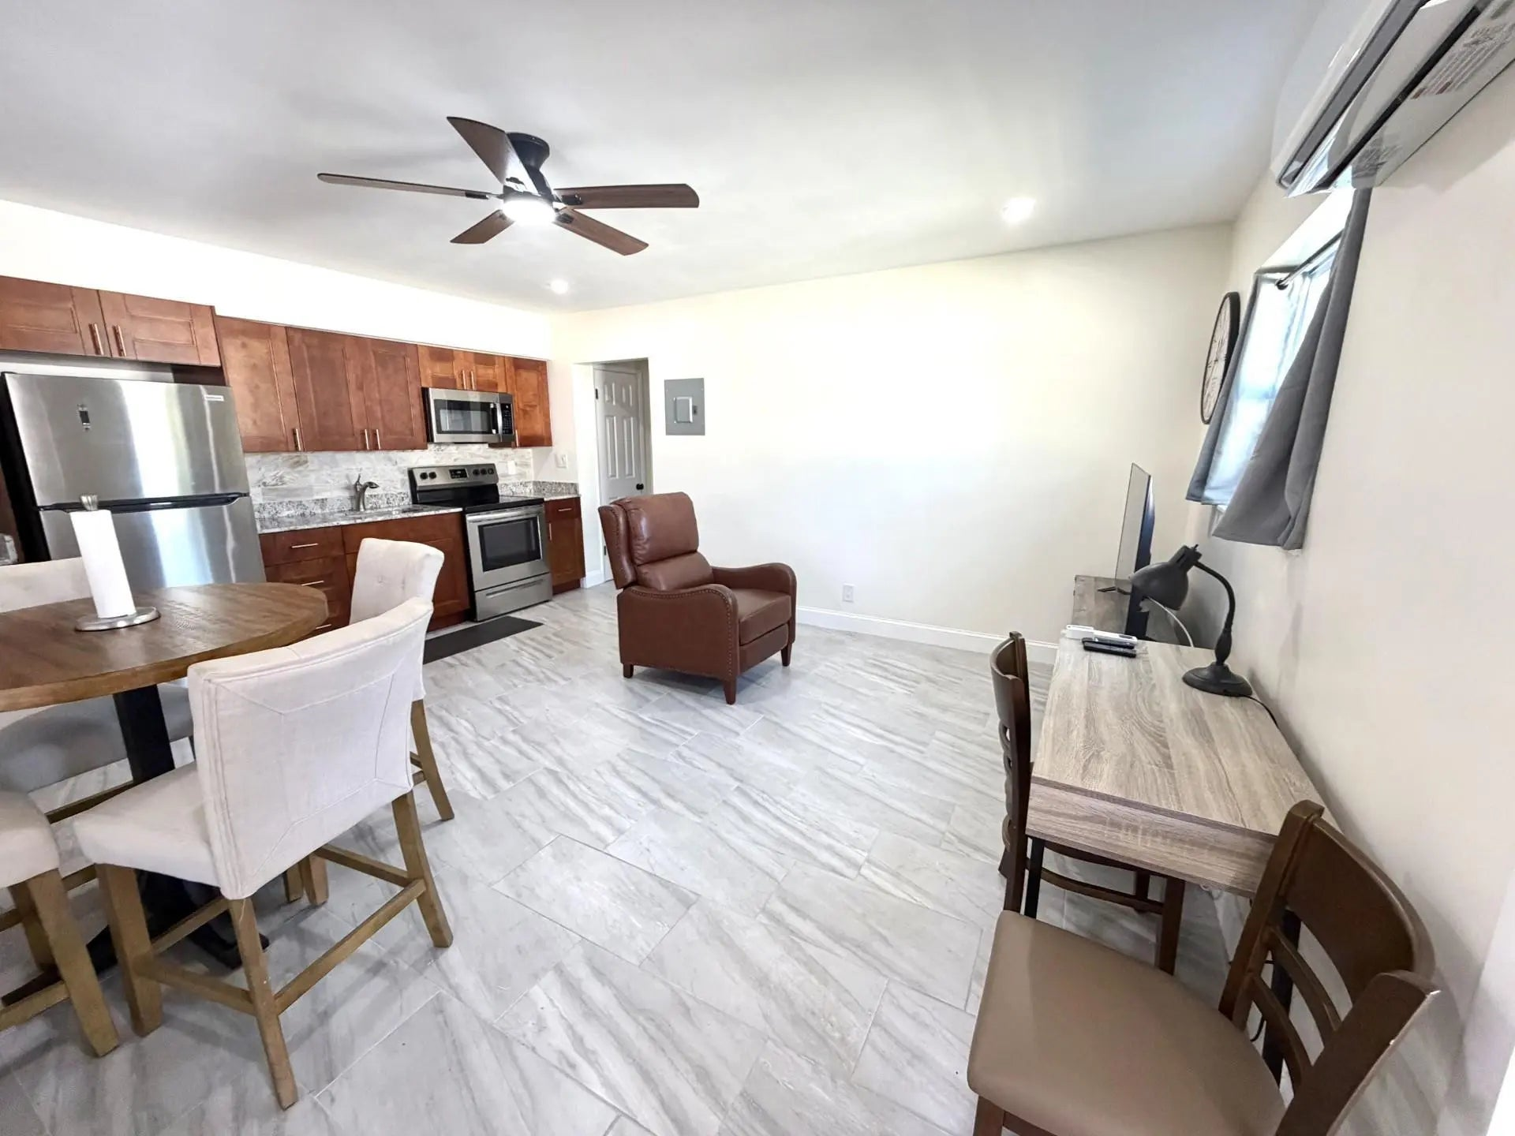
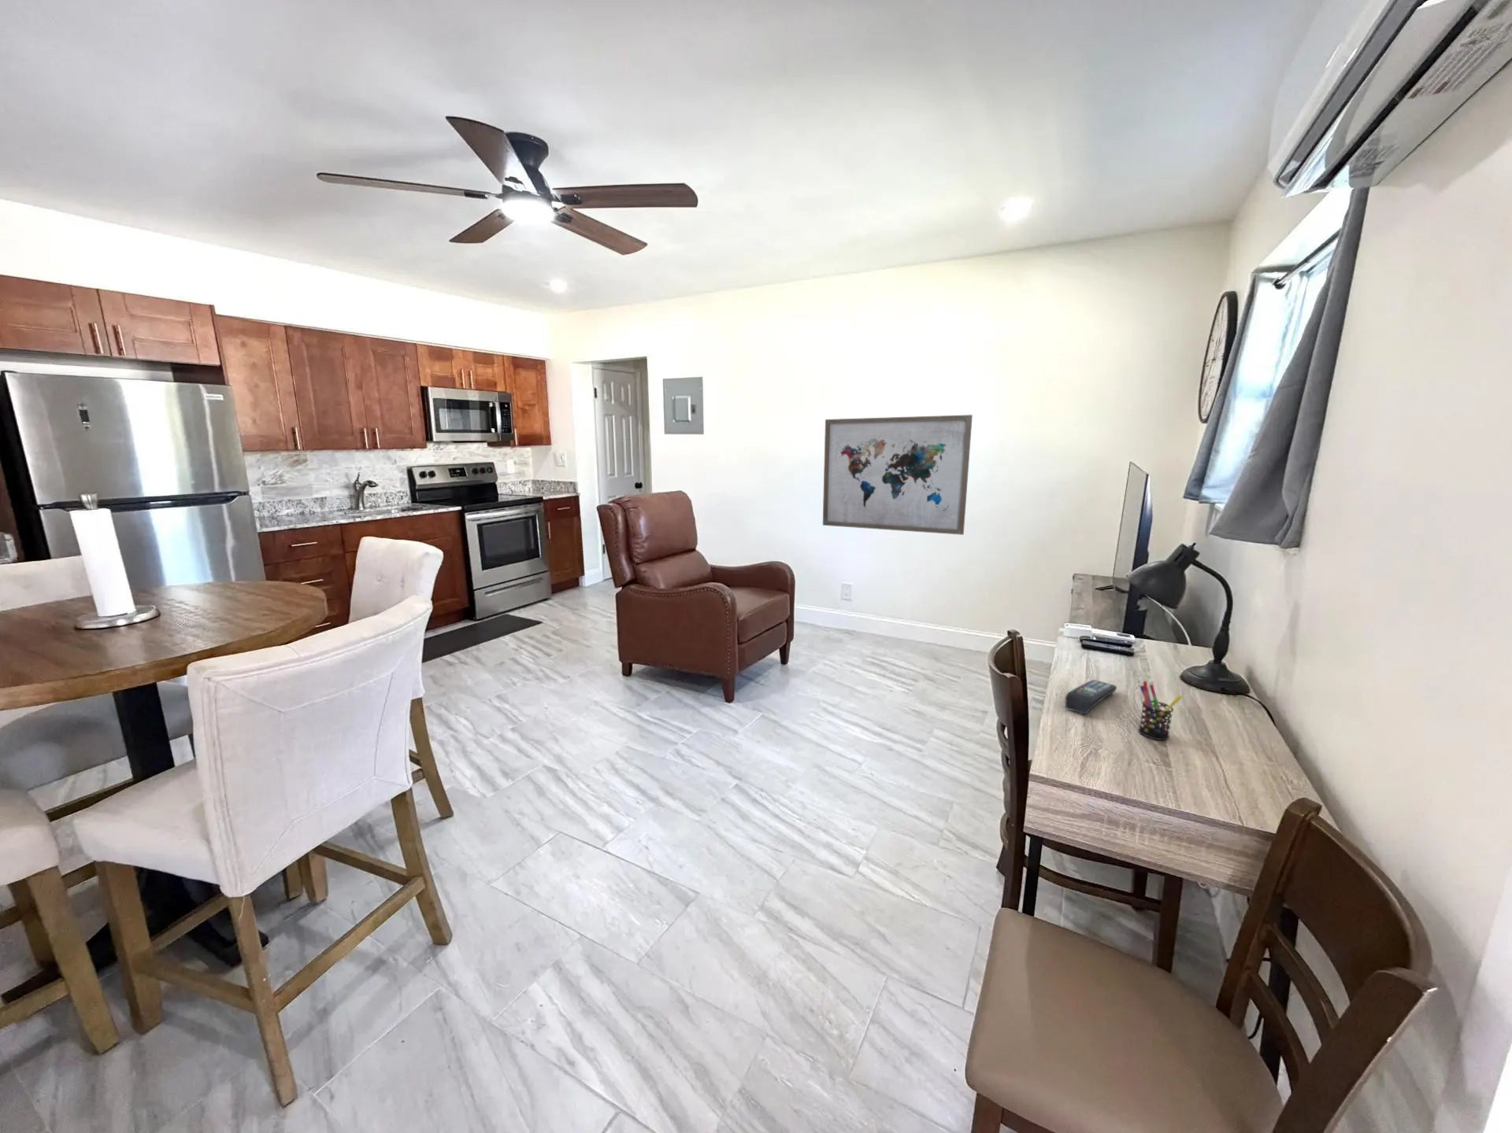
+ wall art (892, 475)
+ pen holder (1155, 709)
+ remote control (1091, 693)
